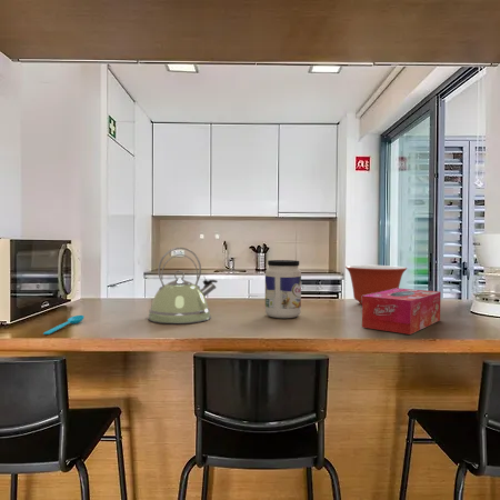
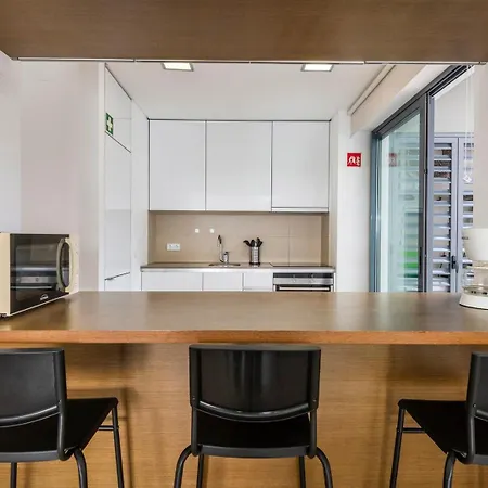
- tissue box (402, 308)
- kettle (183, 282)
- spoon (64, 323)
- jar (282, 288)
- mixing bowl (374, 286)
